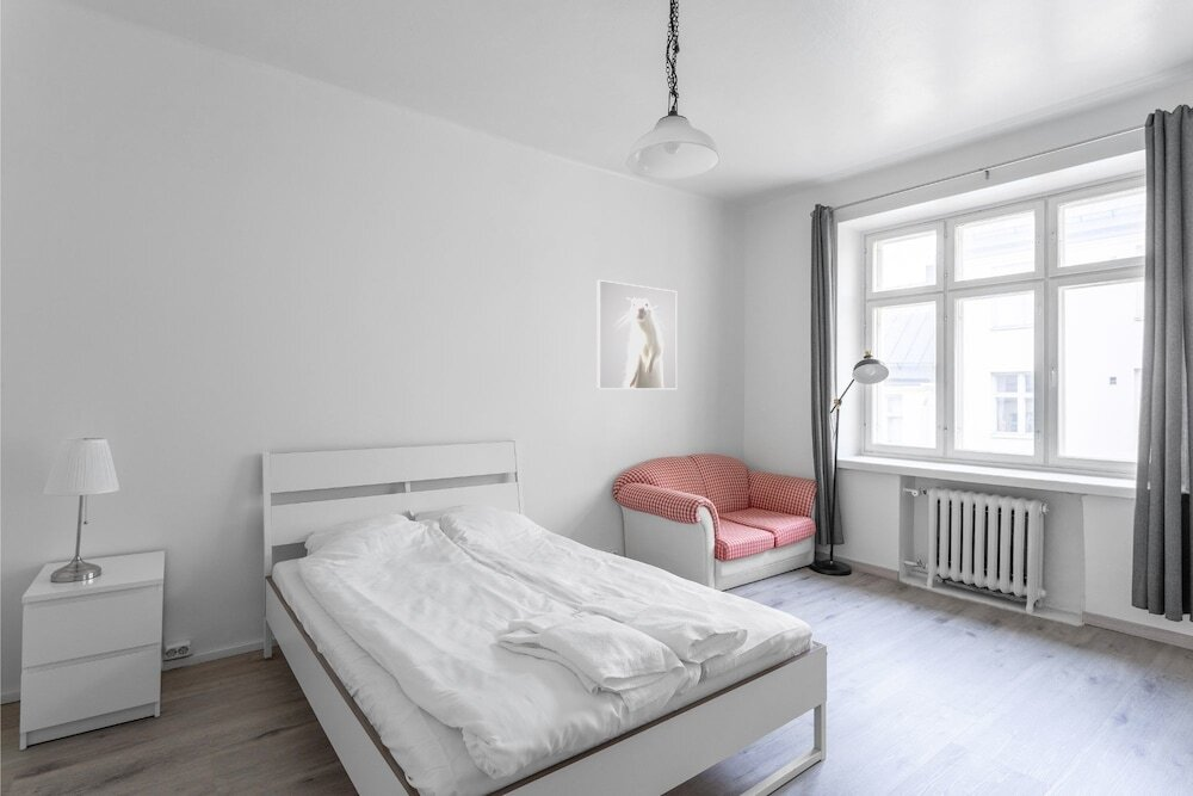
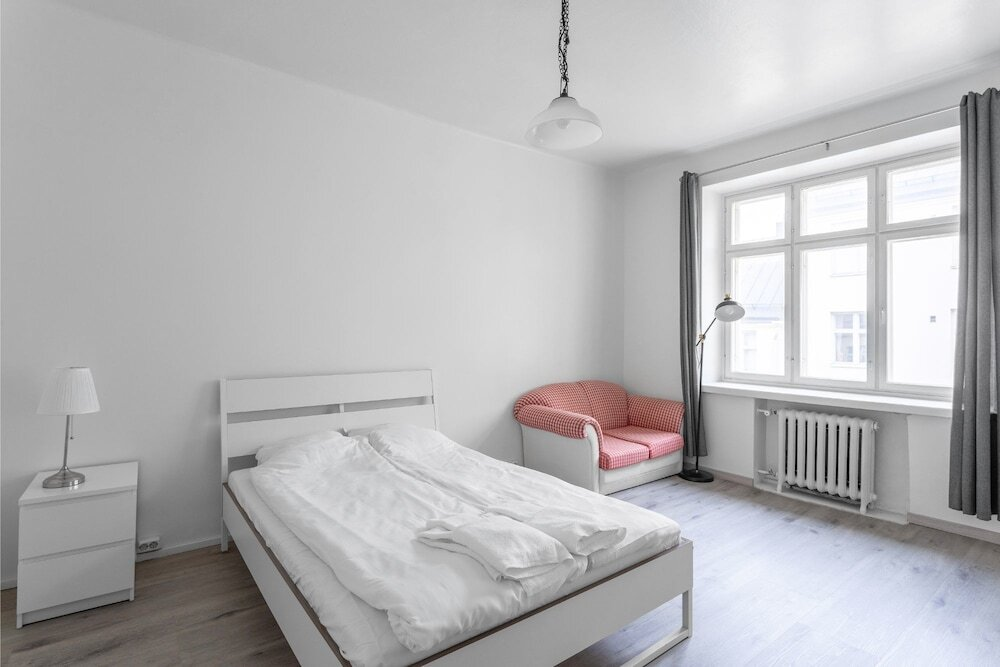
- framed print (638, 337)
